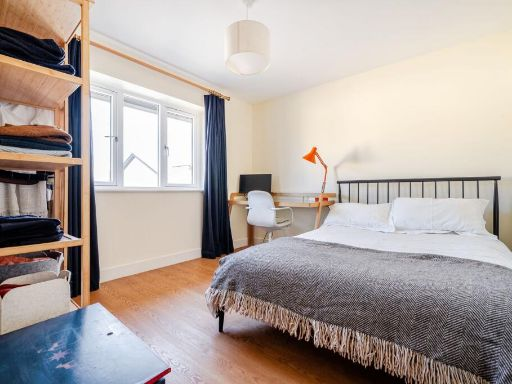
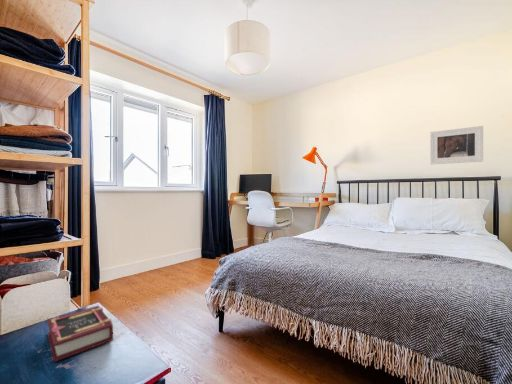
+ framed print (455, 146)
+ book (80, 328)
